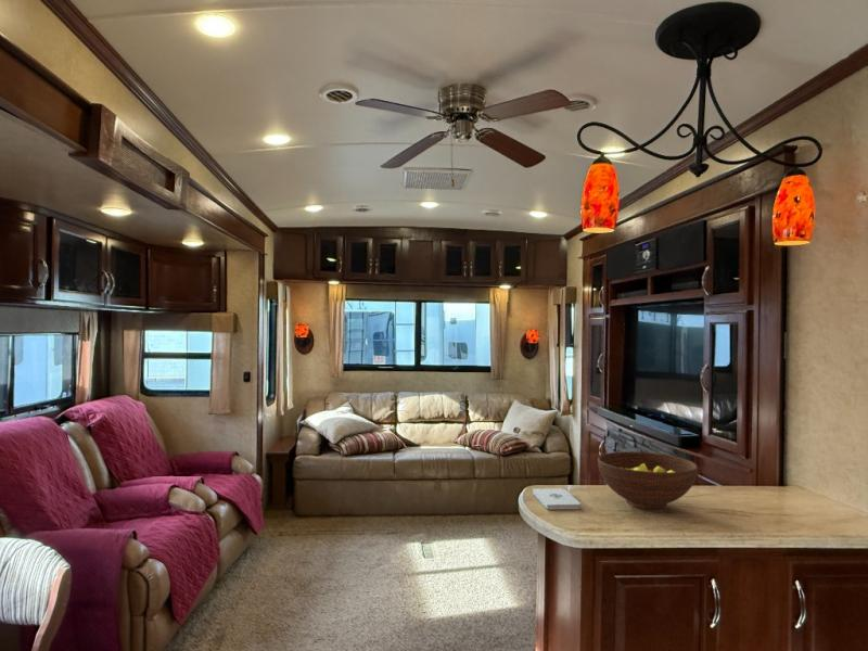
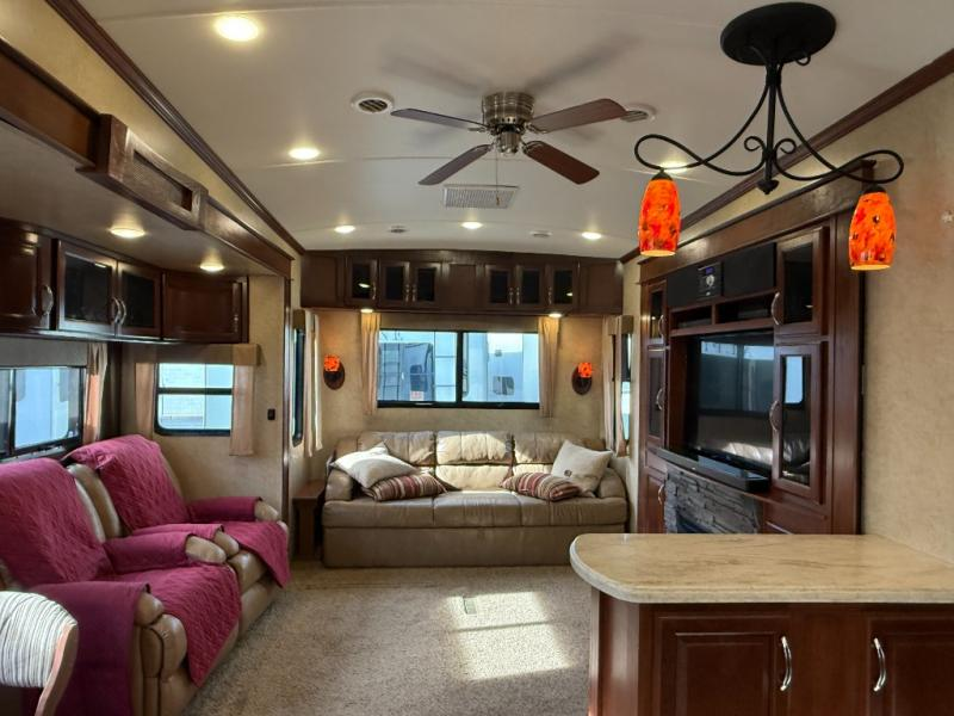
- notepad (556, 498)
- fruit bowl (646, 483)
